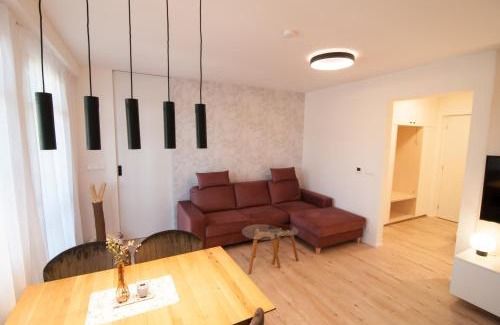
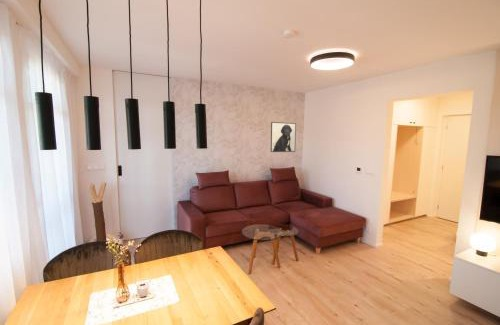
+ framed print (283, 137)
